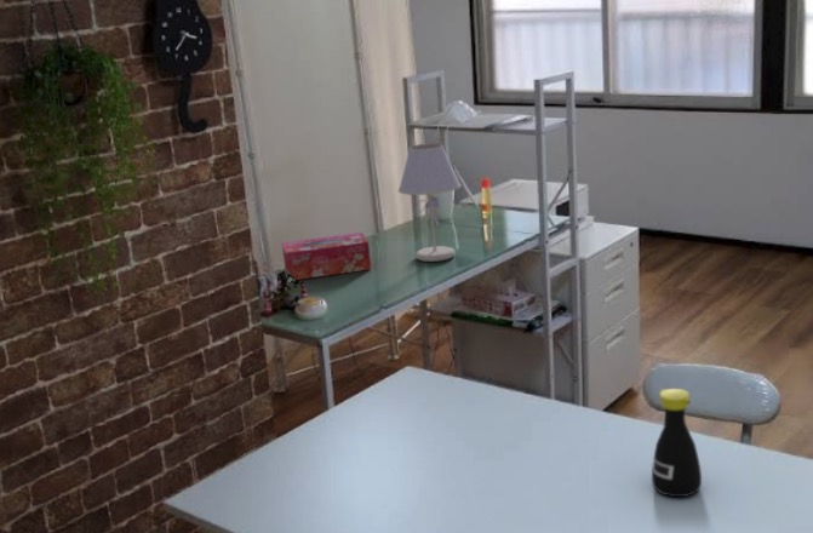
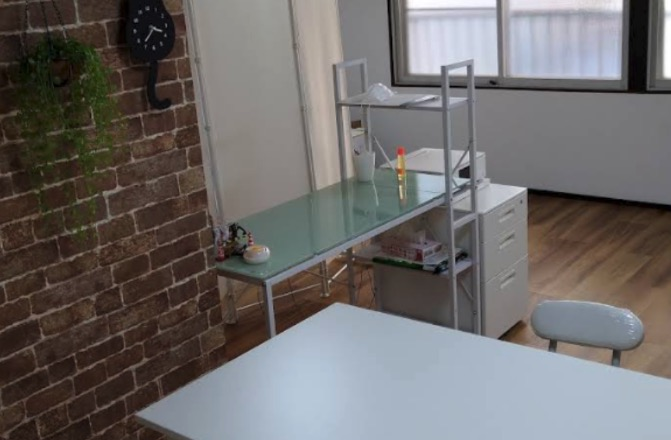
- table lamp (430, 202)
- bottle (675, 441)
- tissue box (326, 256)
